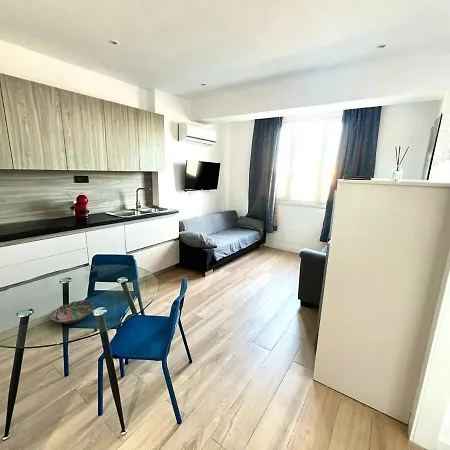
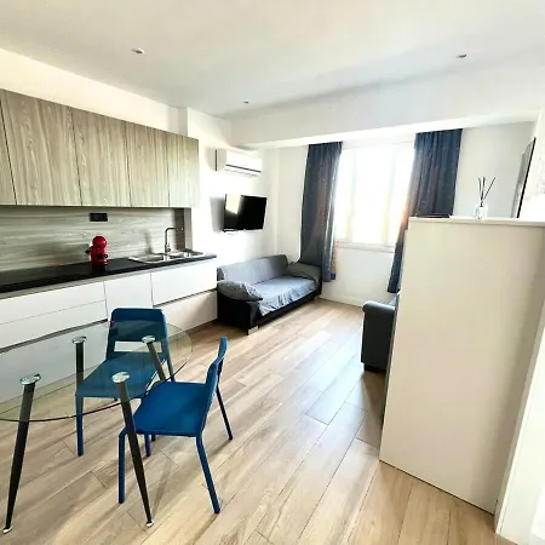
- bowl (72, 312)
